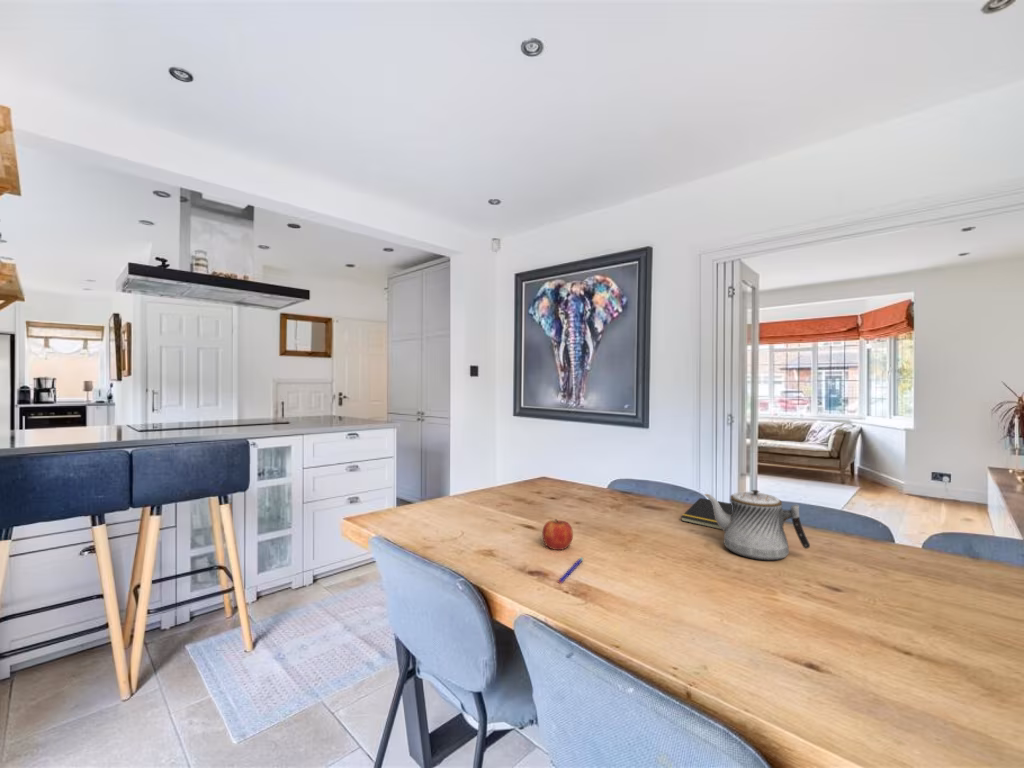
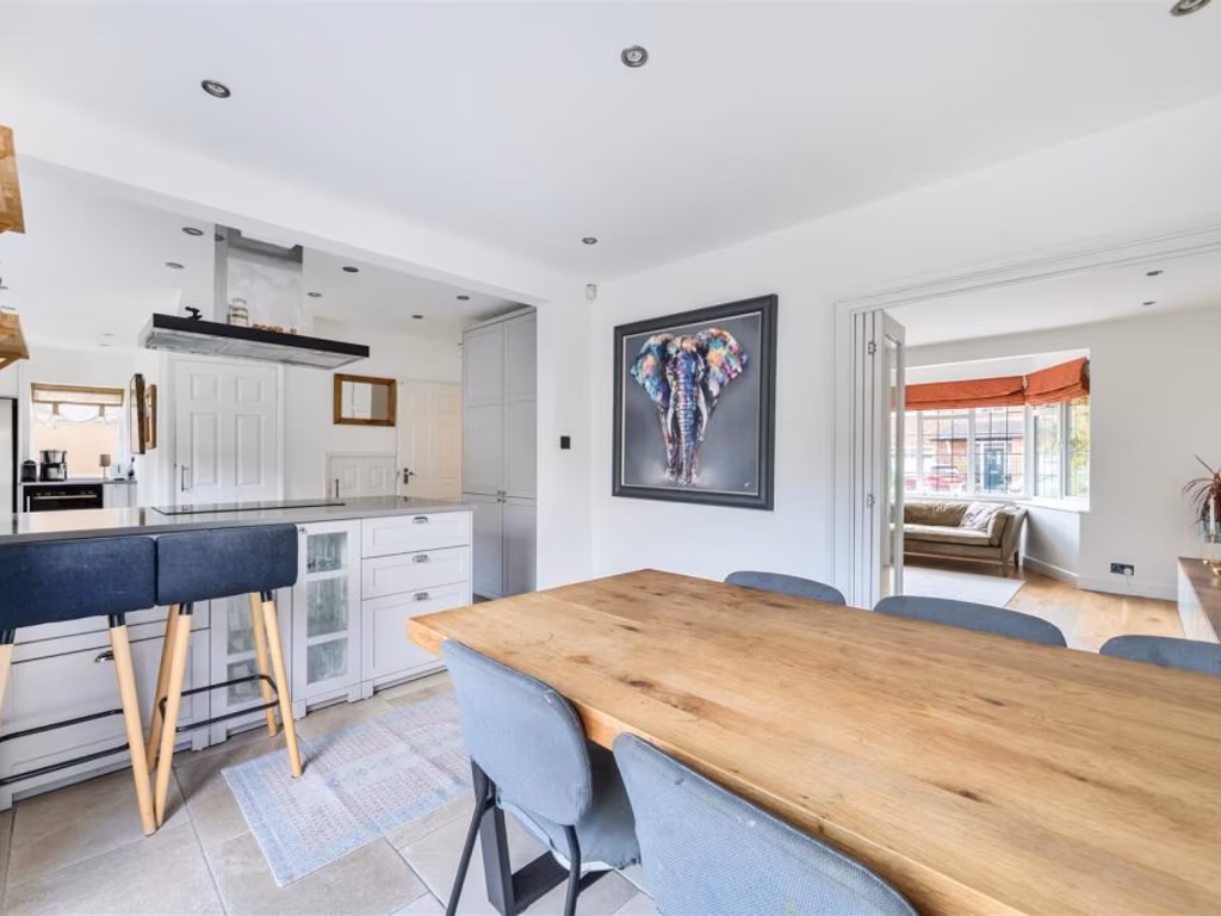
- fruit (557, 532)
- notepad (728, 514)
- pen (571, 569)
- teapot (753, 520)
